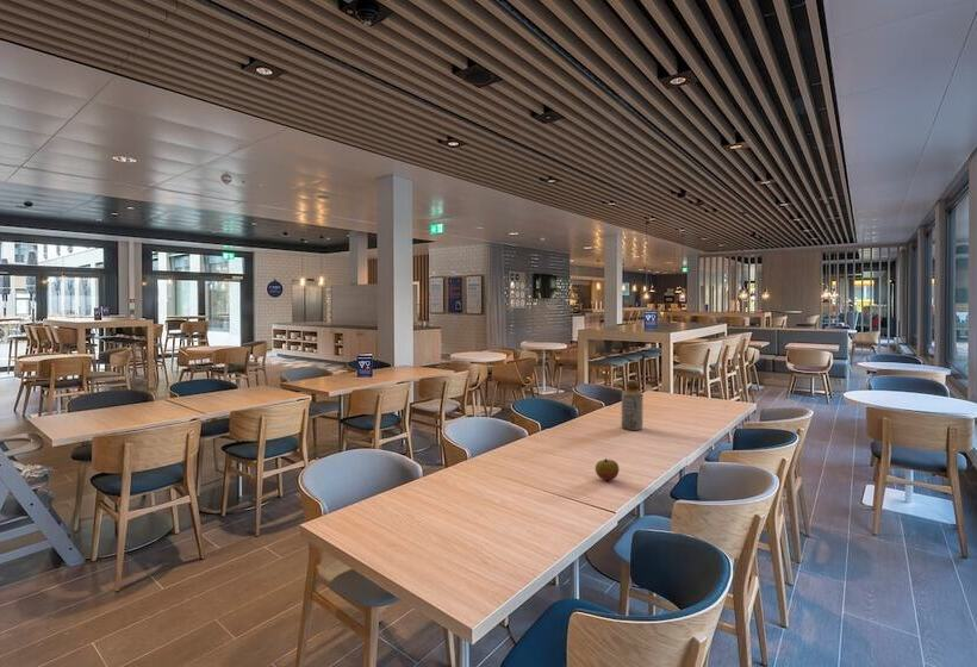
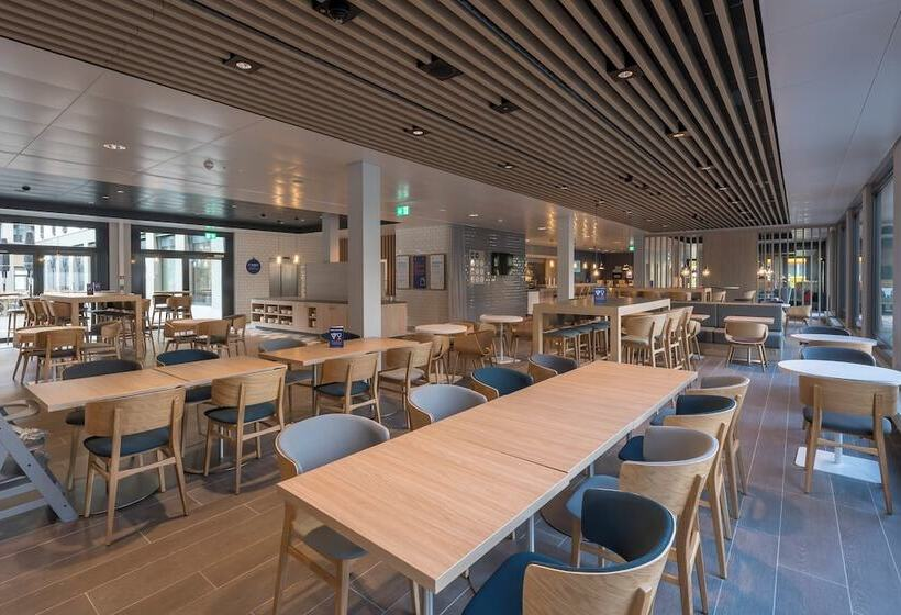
- bottle (631, 404)
- apple (606, 469)
